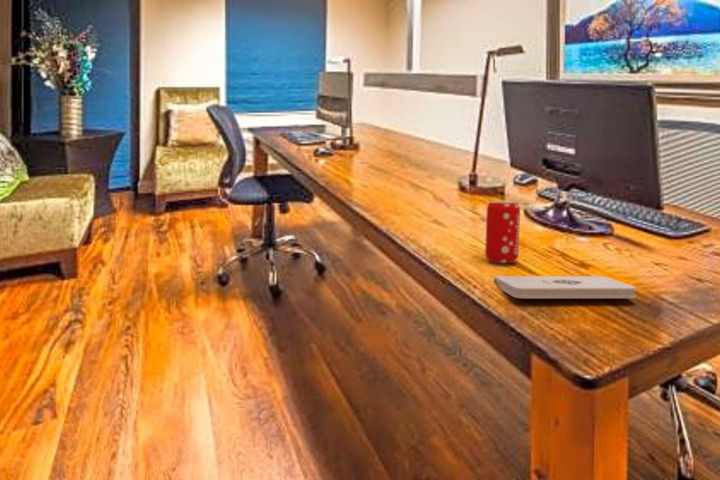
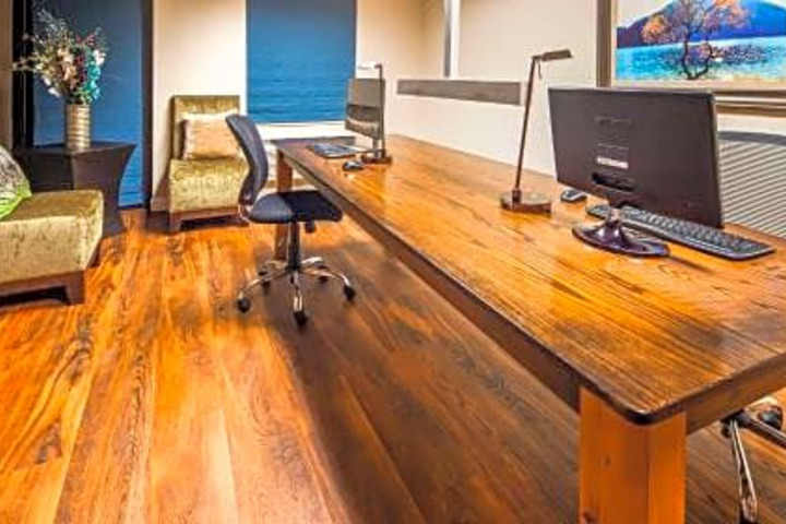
- beverage can (502, 231)
- notepad (562, 286)
